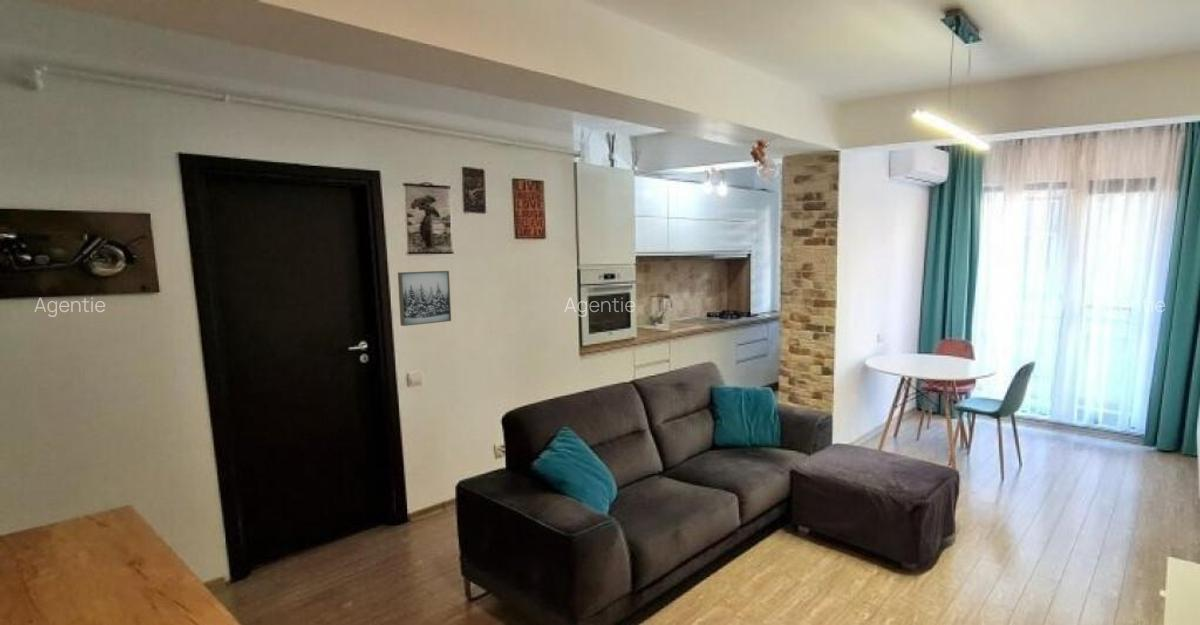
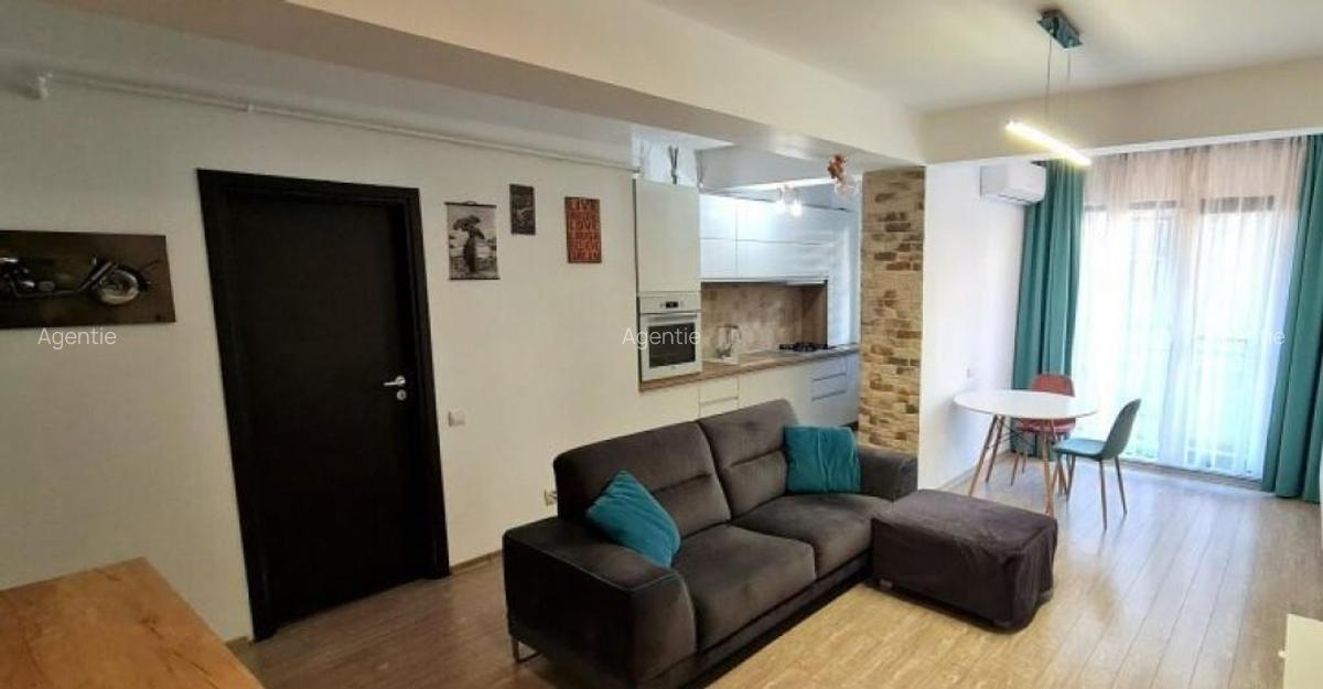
- wall art (425, 297)
